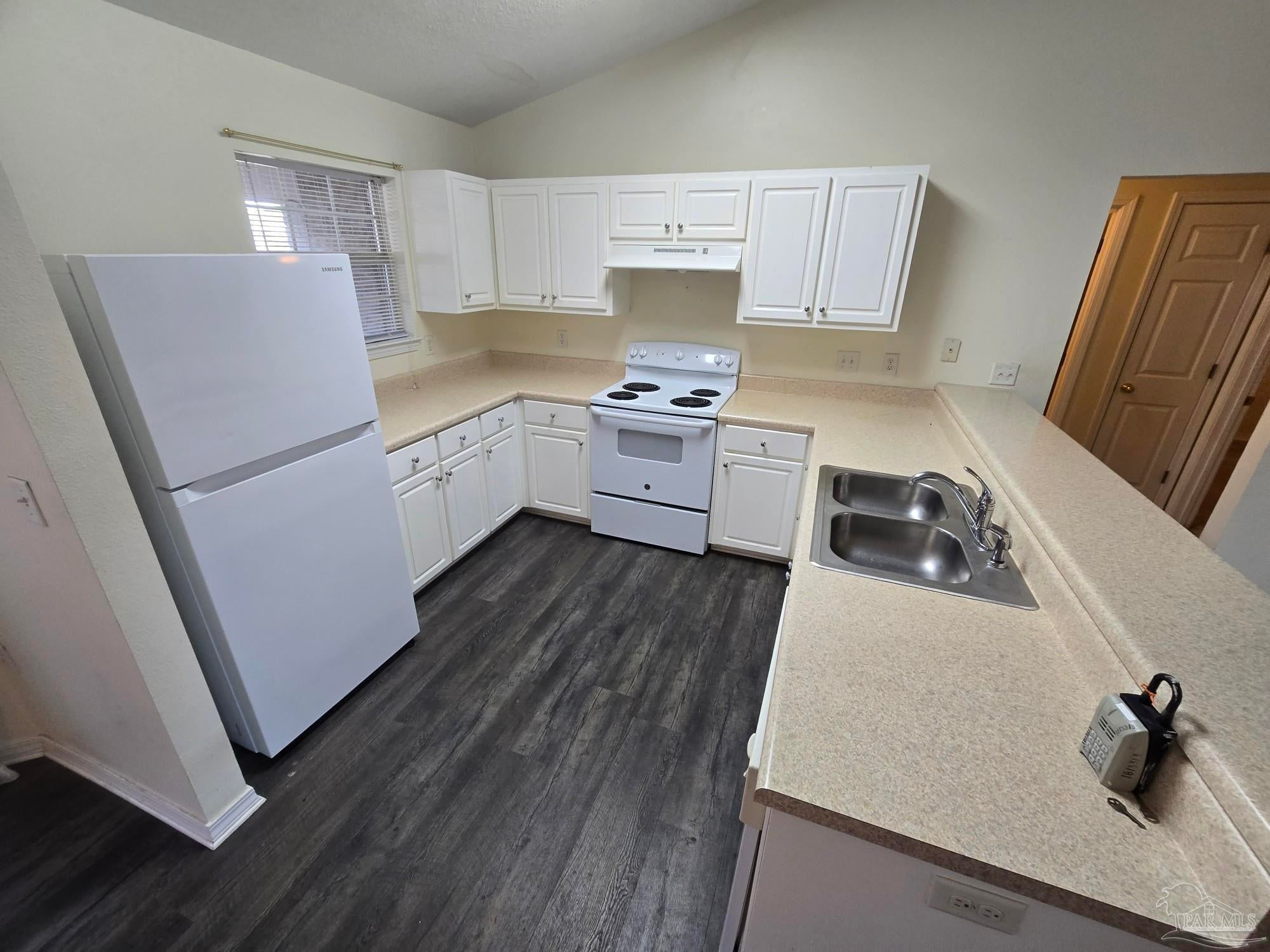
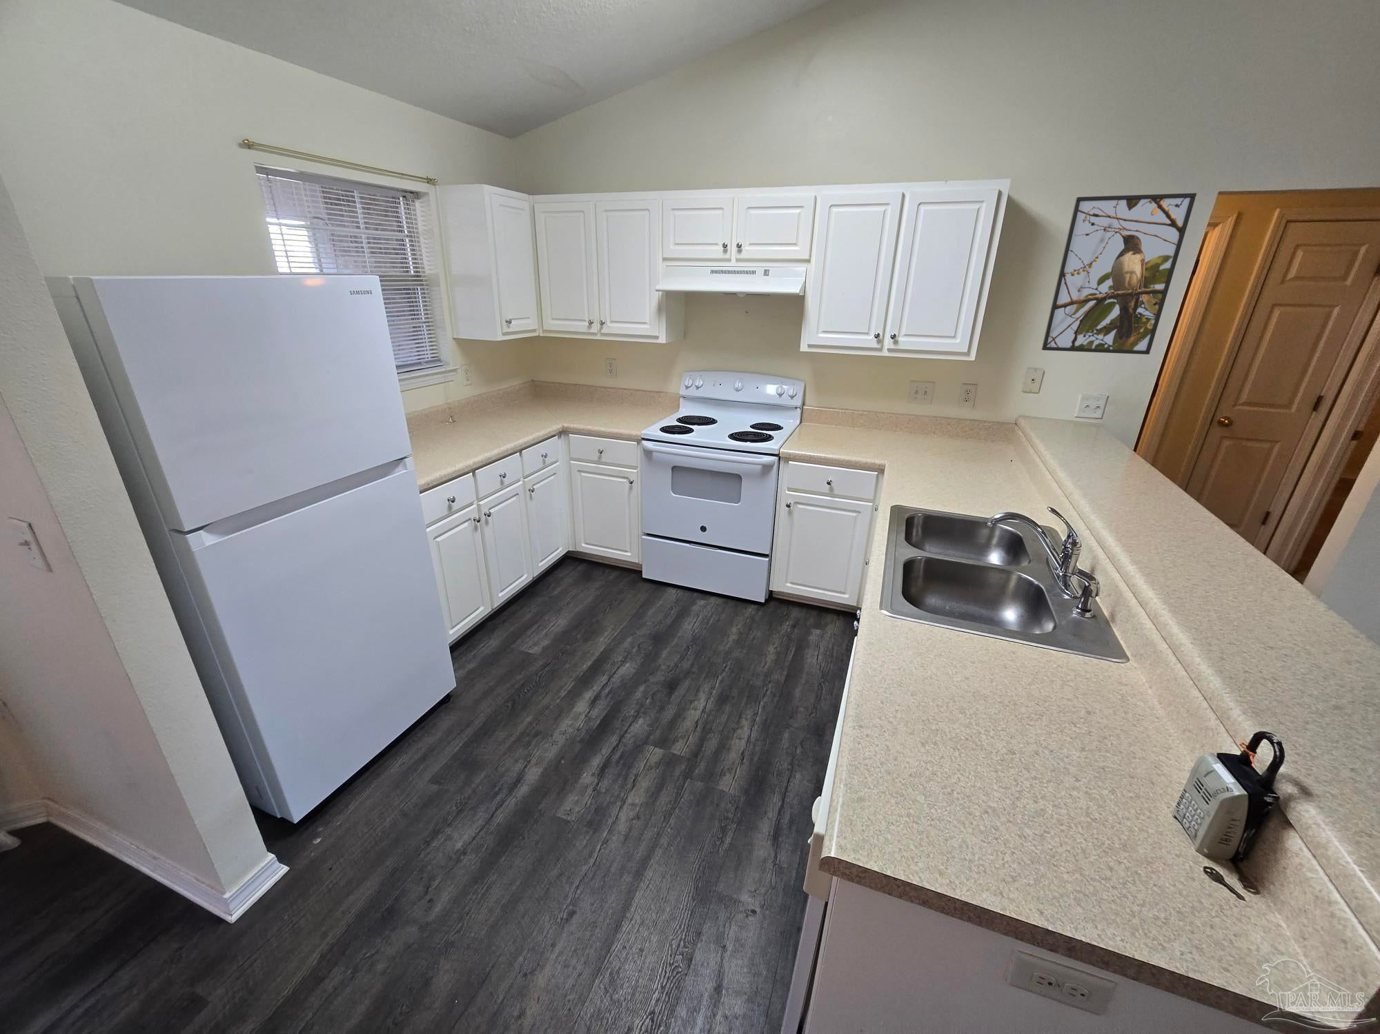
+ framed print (1113, 277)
